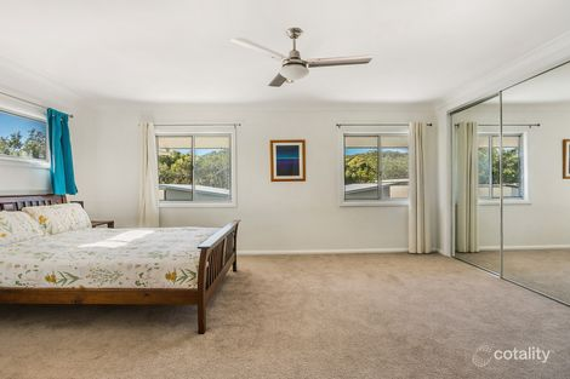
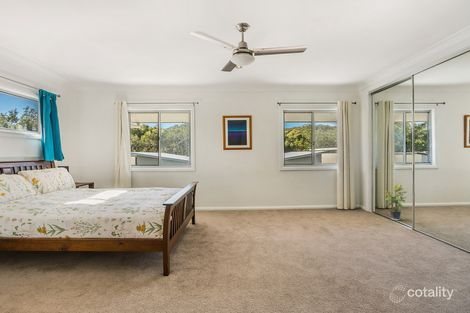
+ potted plant (395, 201)
